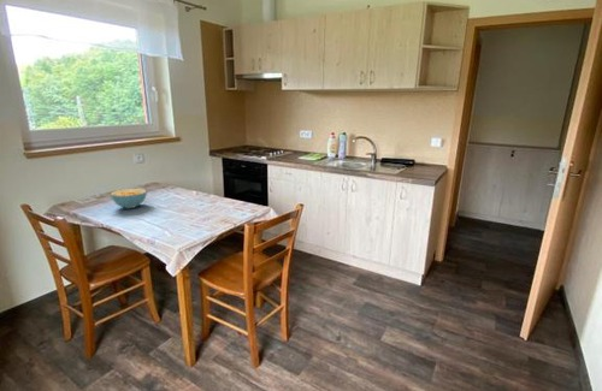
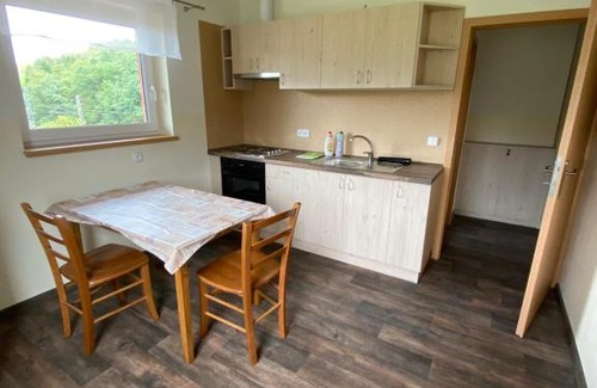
- cereal bowl (129, 200)
